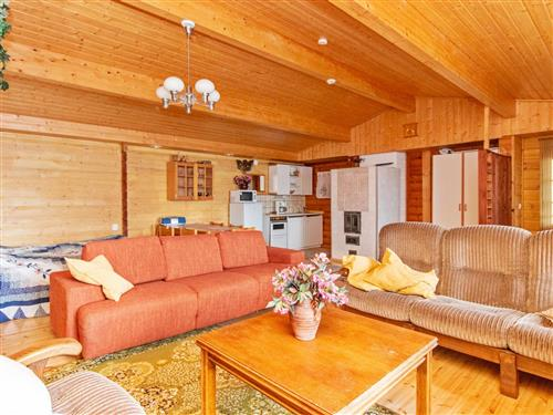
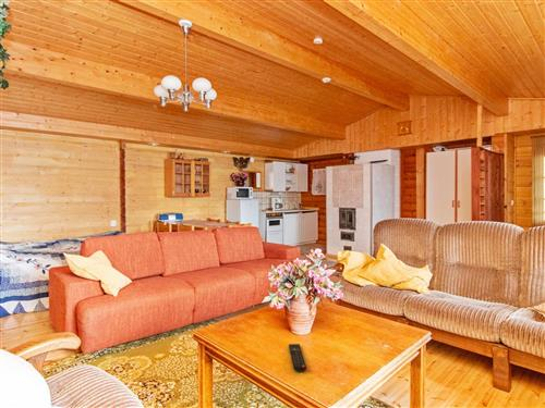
+ remote control (296, 356)
